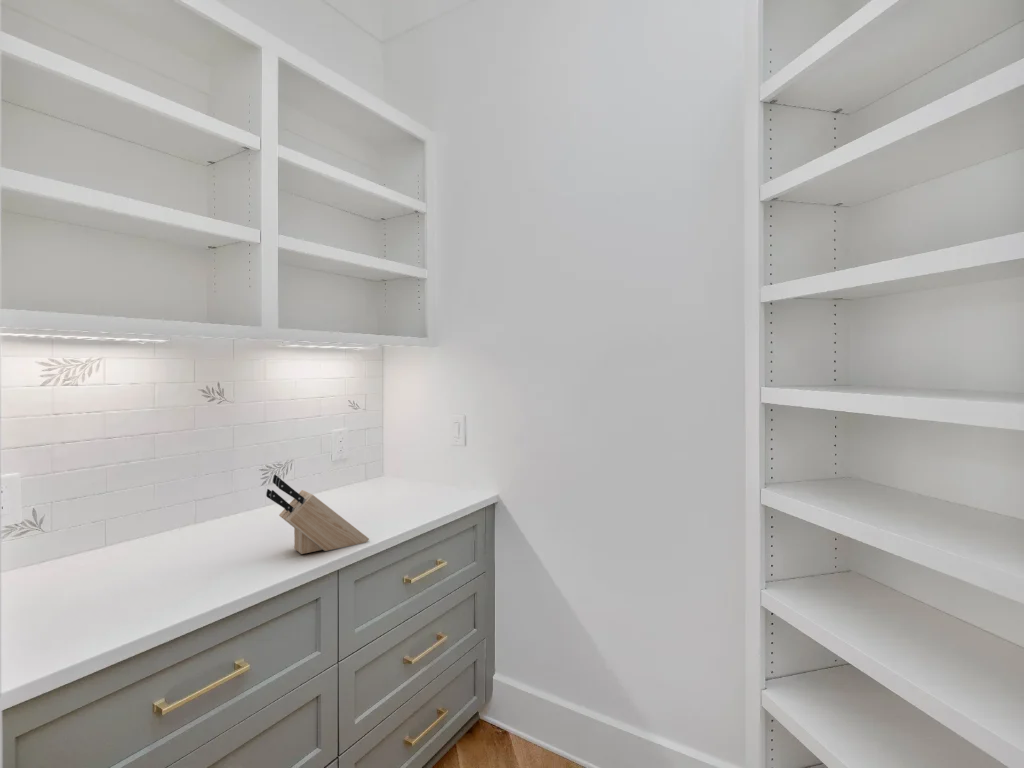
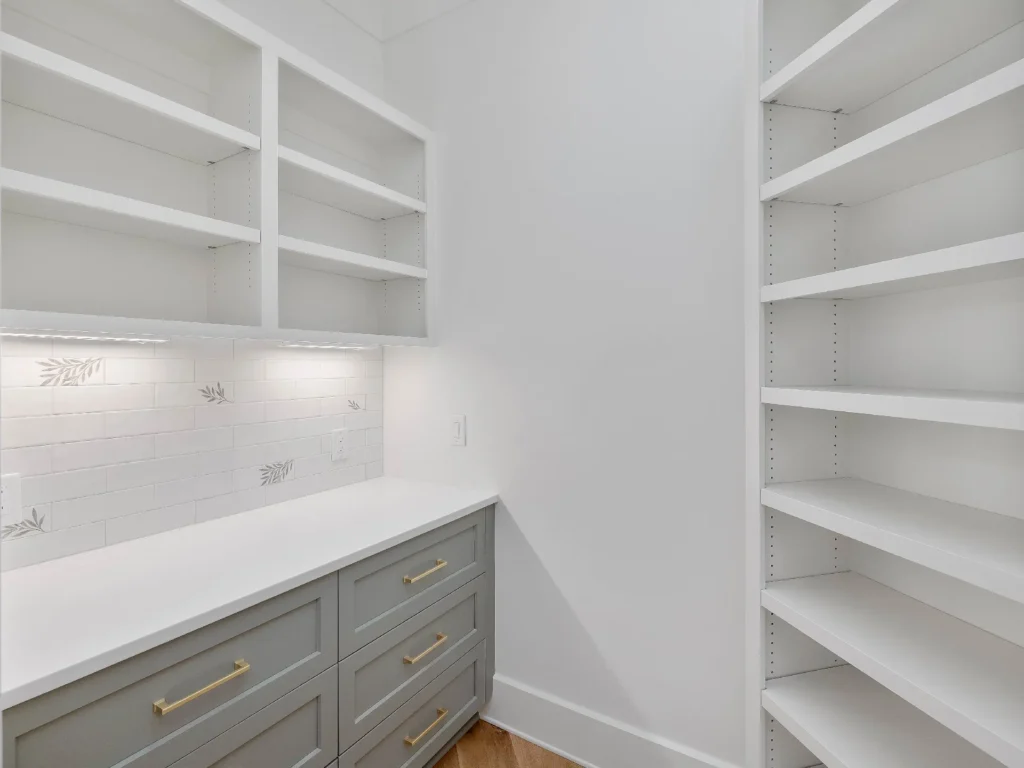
- knife block (318, 509)
